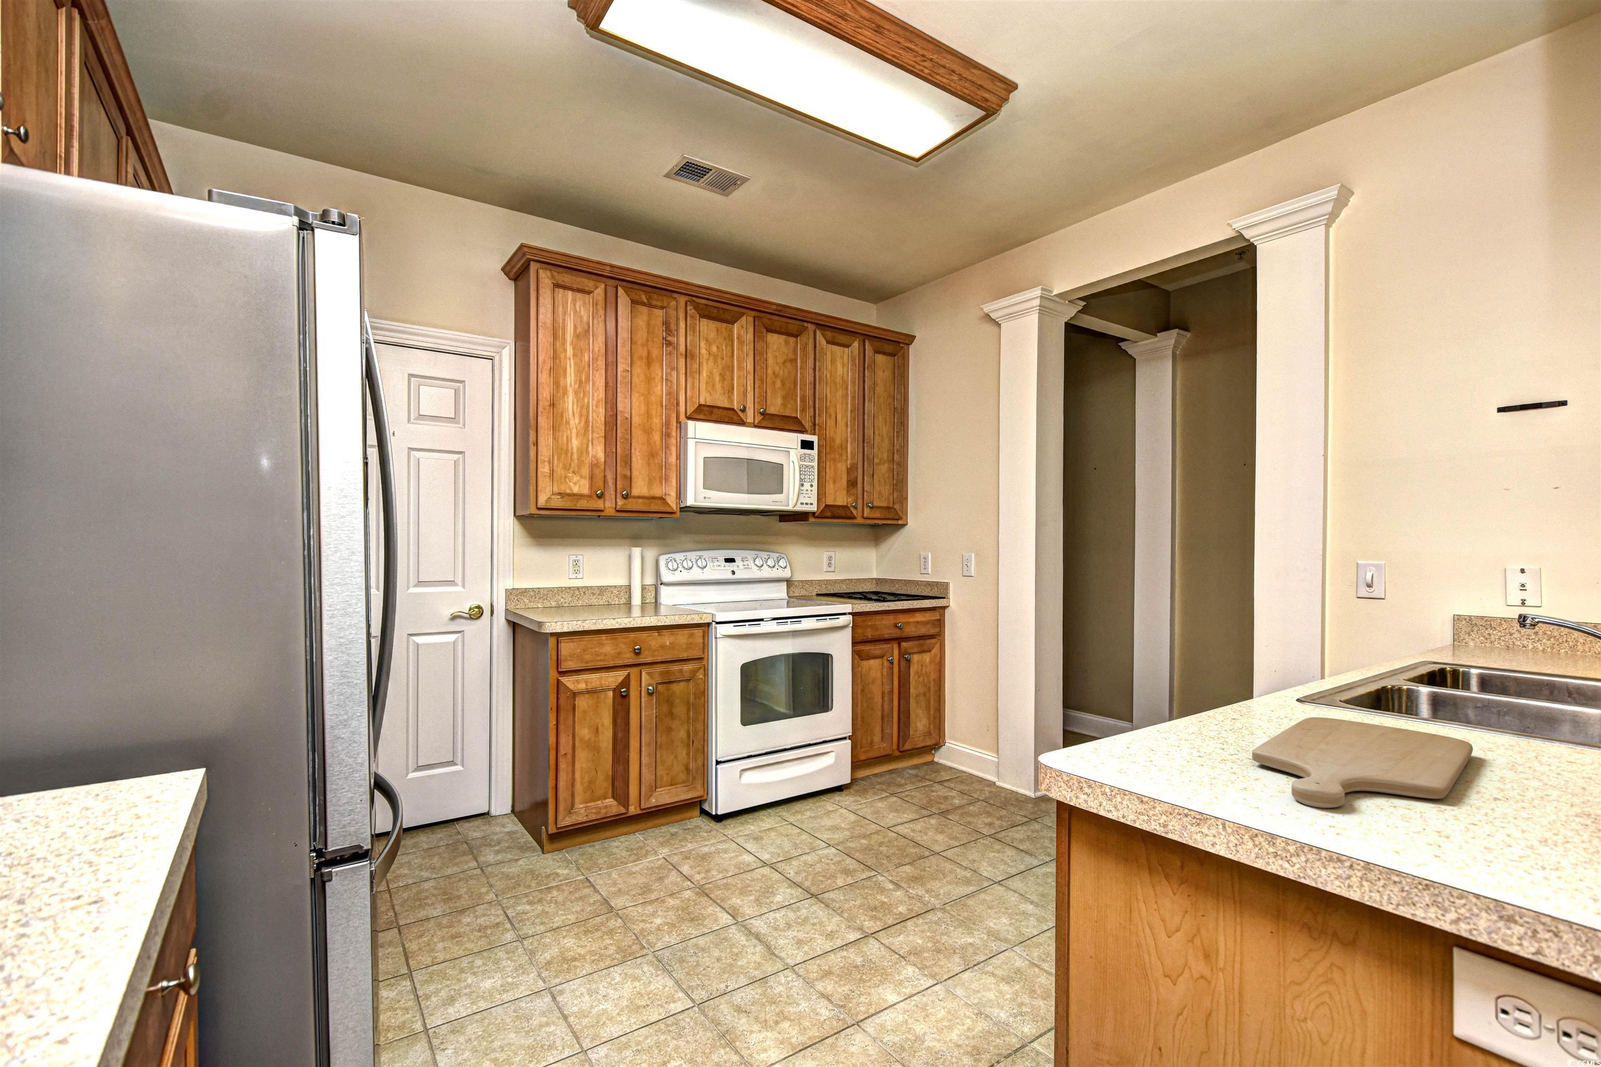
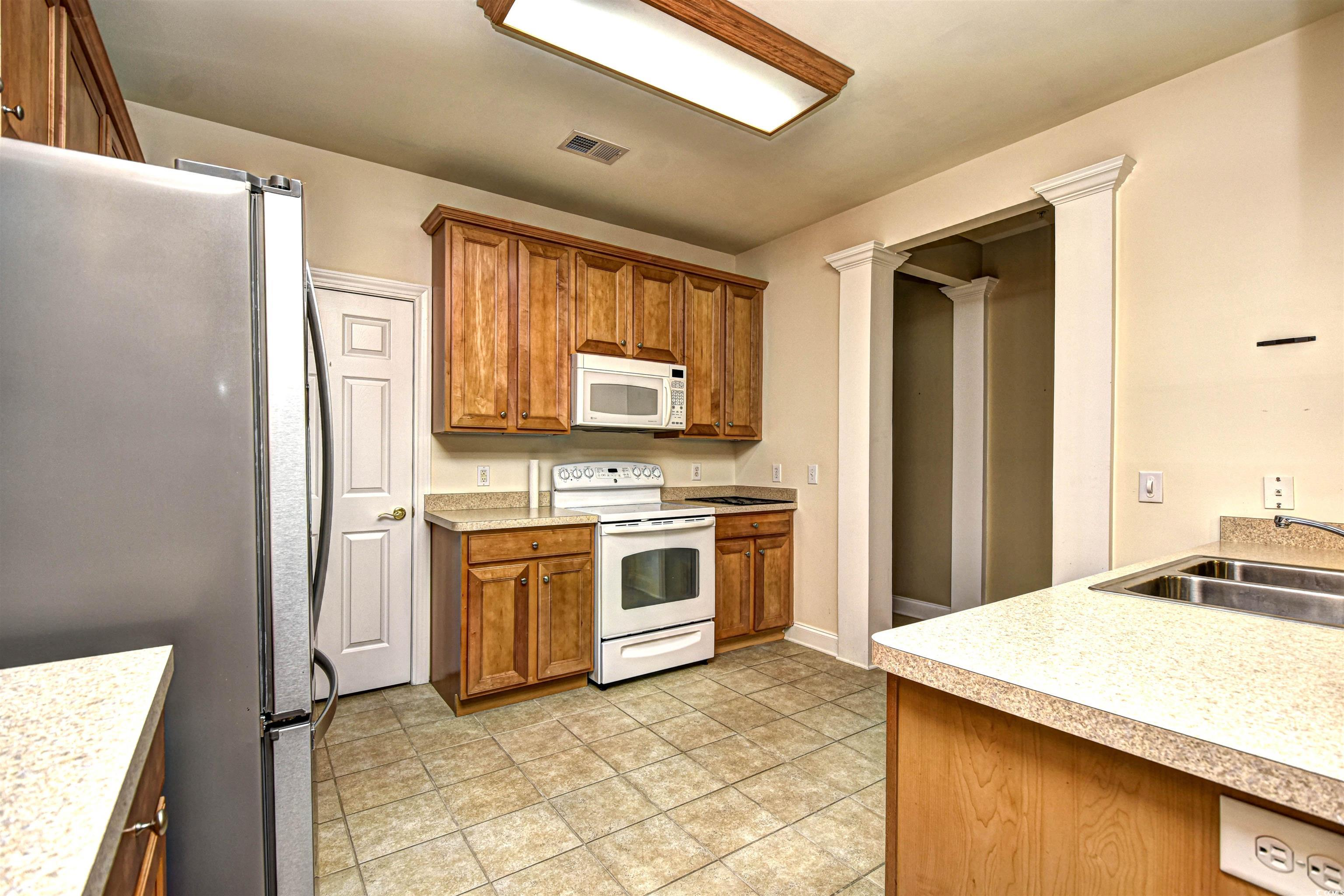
- chopping board (1354, 760)
